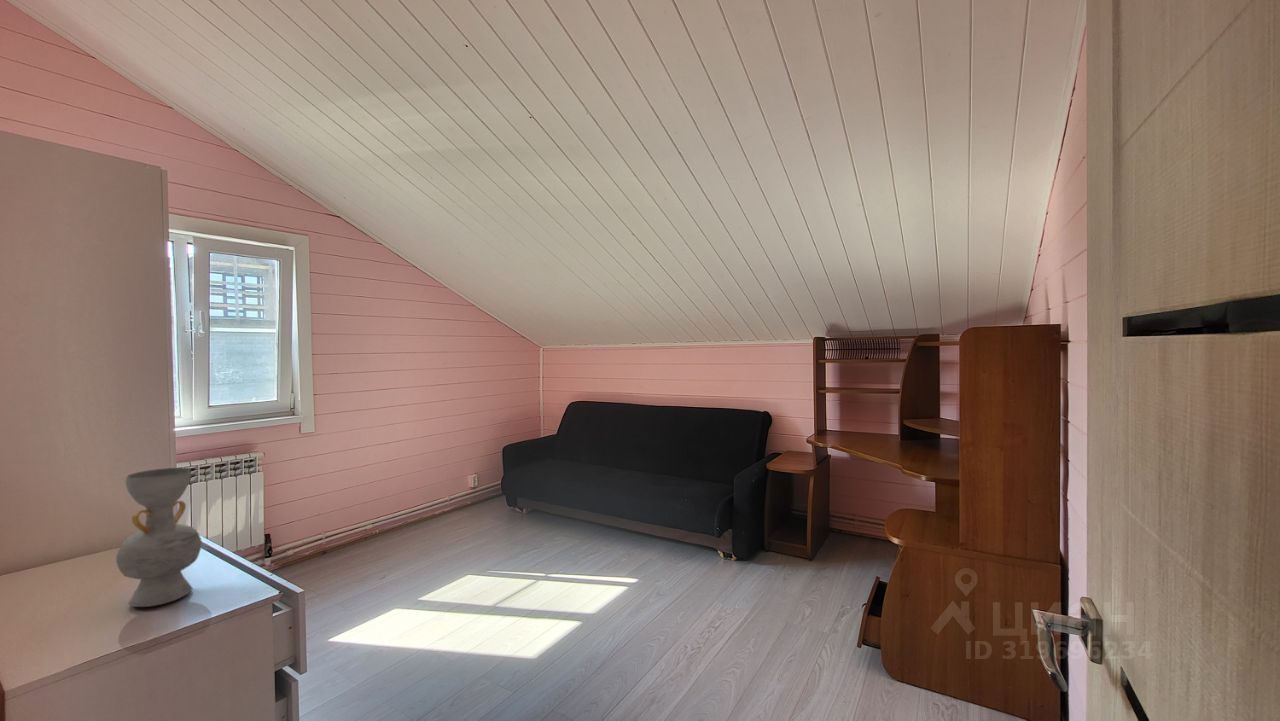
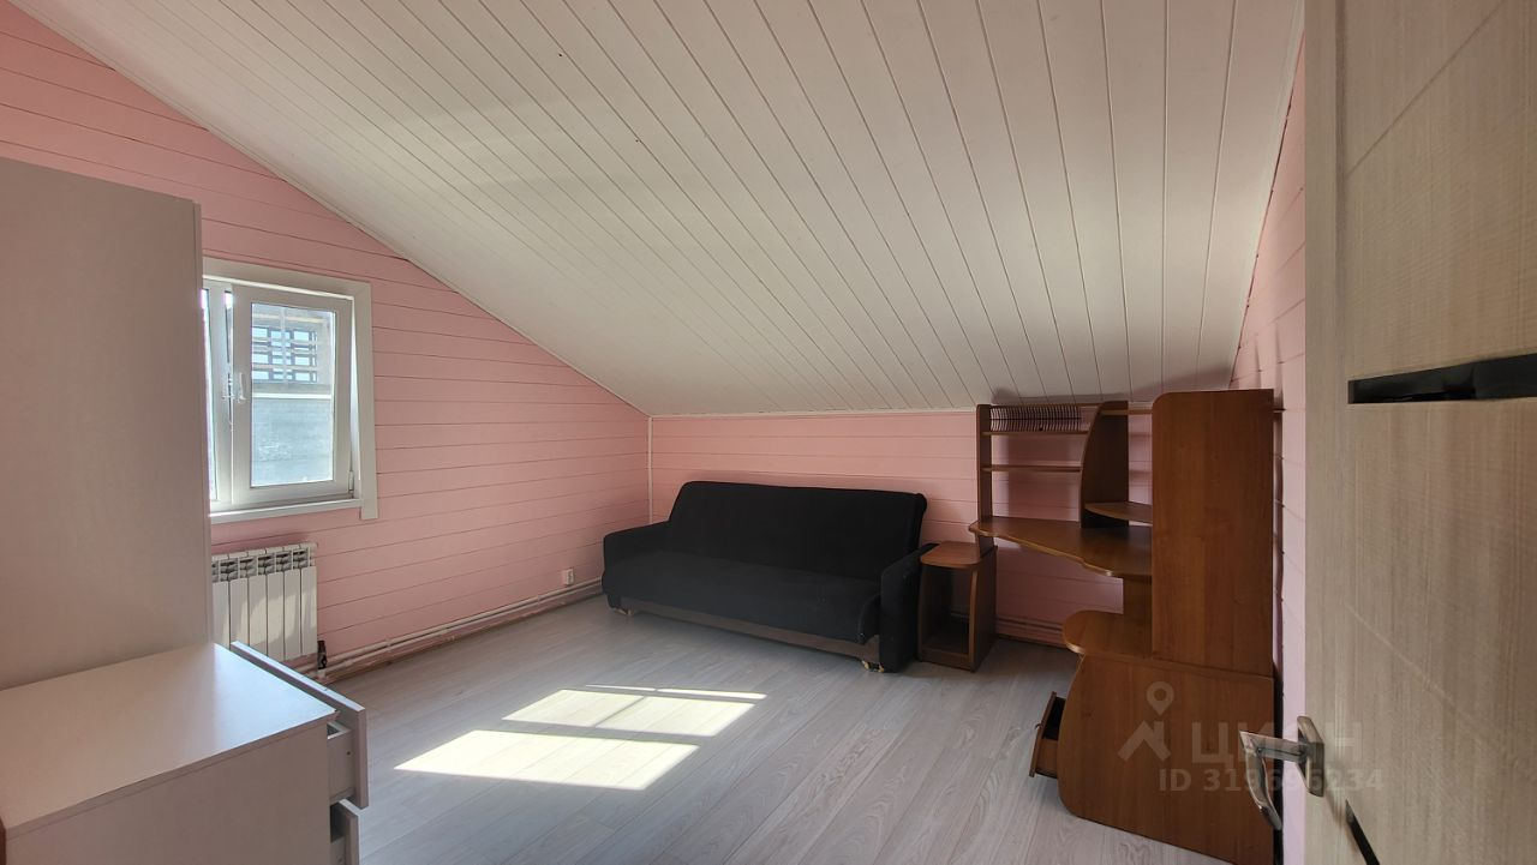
- decorative vase (160, 535)
